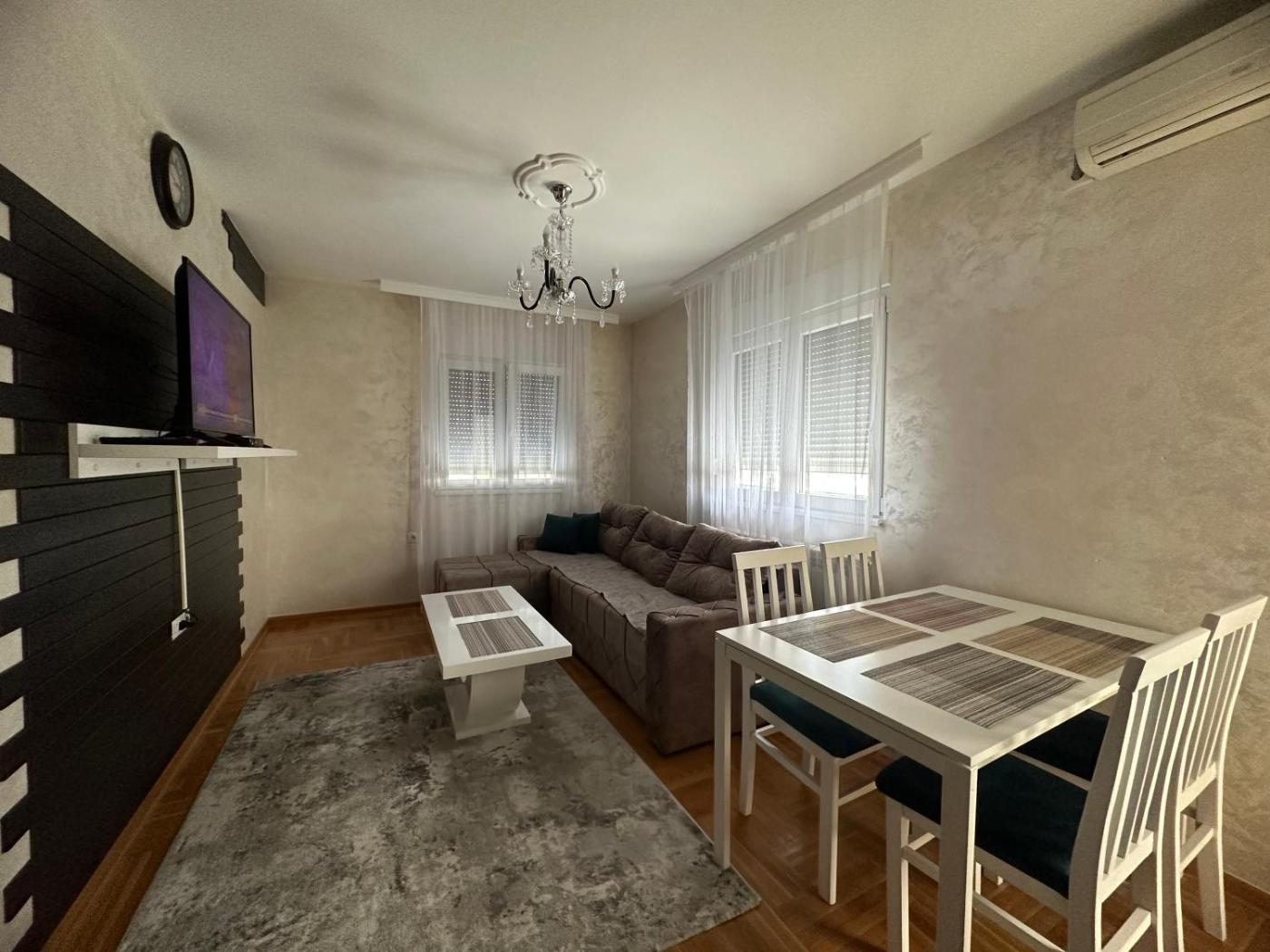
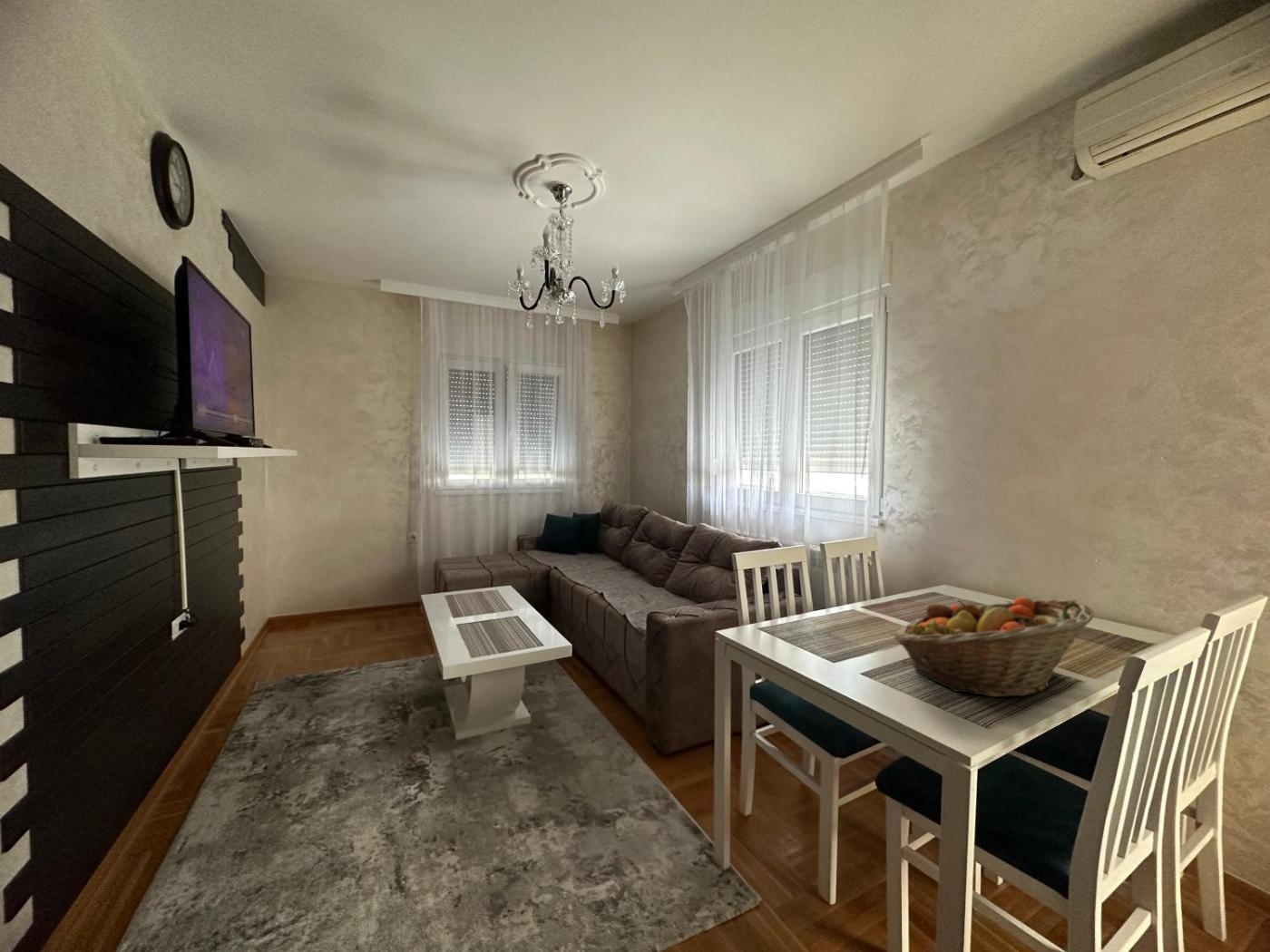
+ fruit basket (987, 635)
